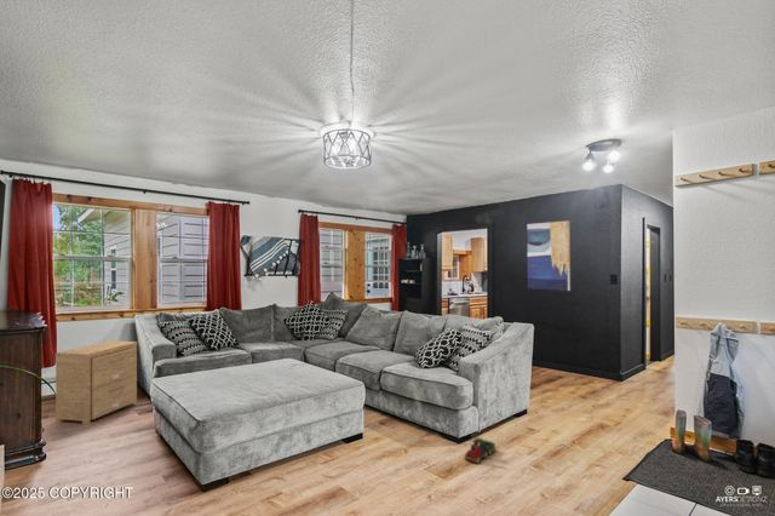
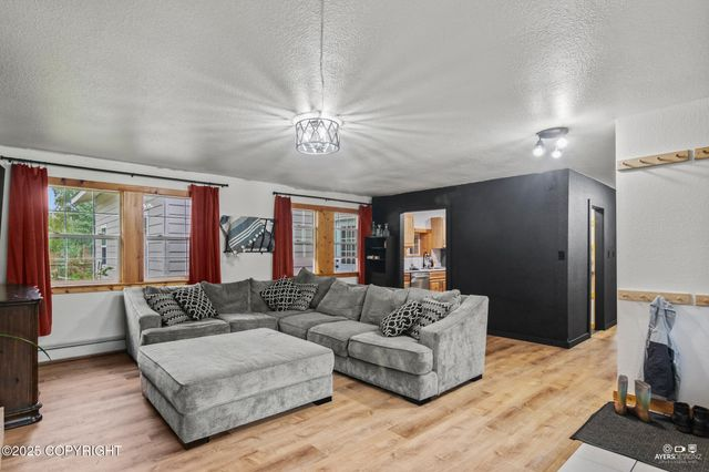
- toy train (480, 447)
- wall art (547, 256)
- side table (101, 379)
